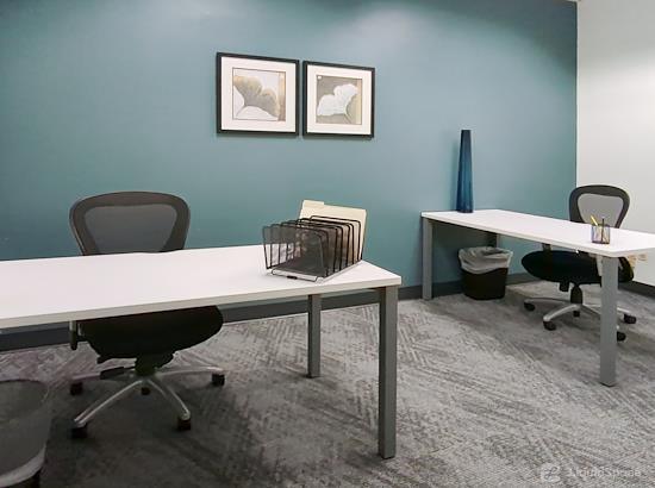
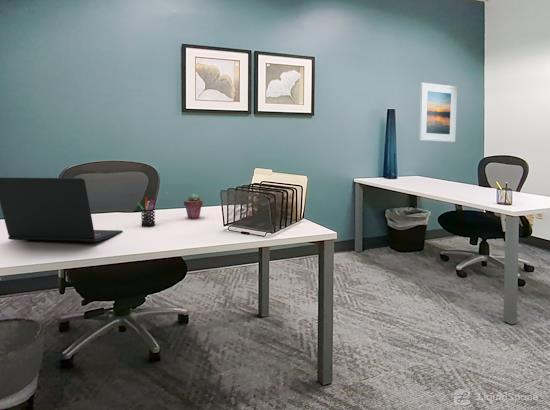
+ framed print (438, 113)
+ pen holder (146, 211)
+ potted succulent (193, 205)
+ laptop (63, 207)
